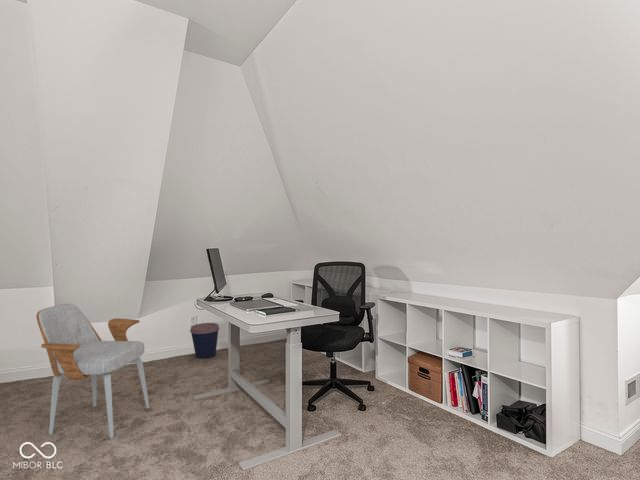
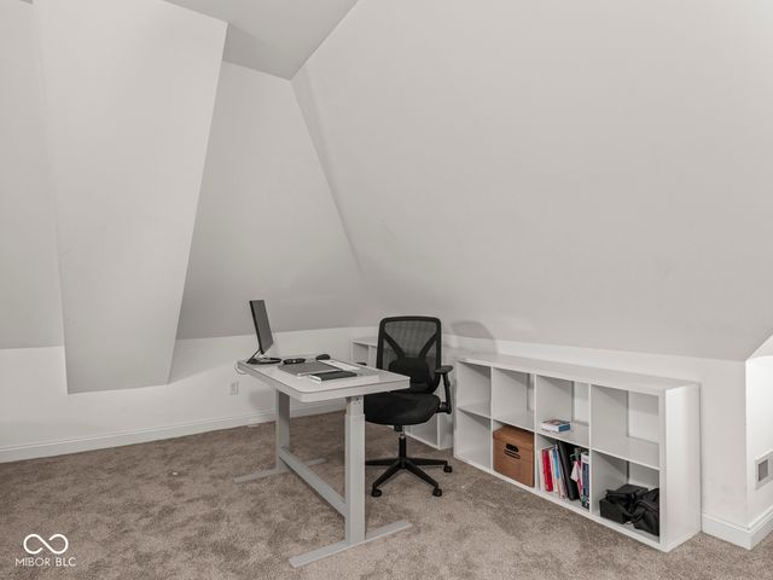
- armchair (91, 363)
- coffee cup (205, 340)
